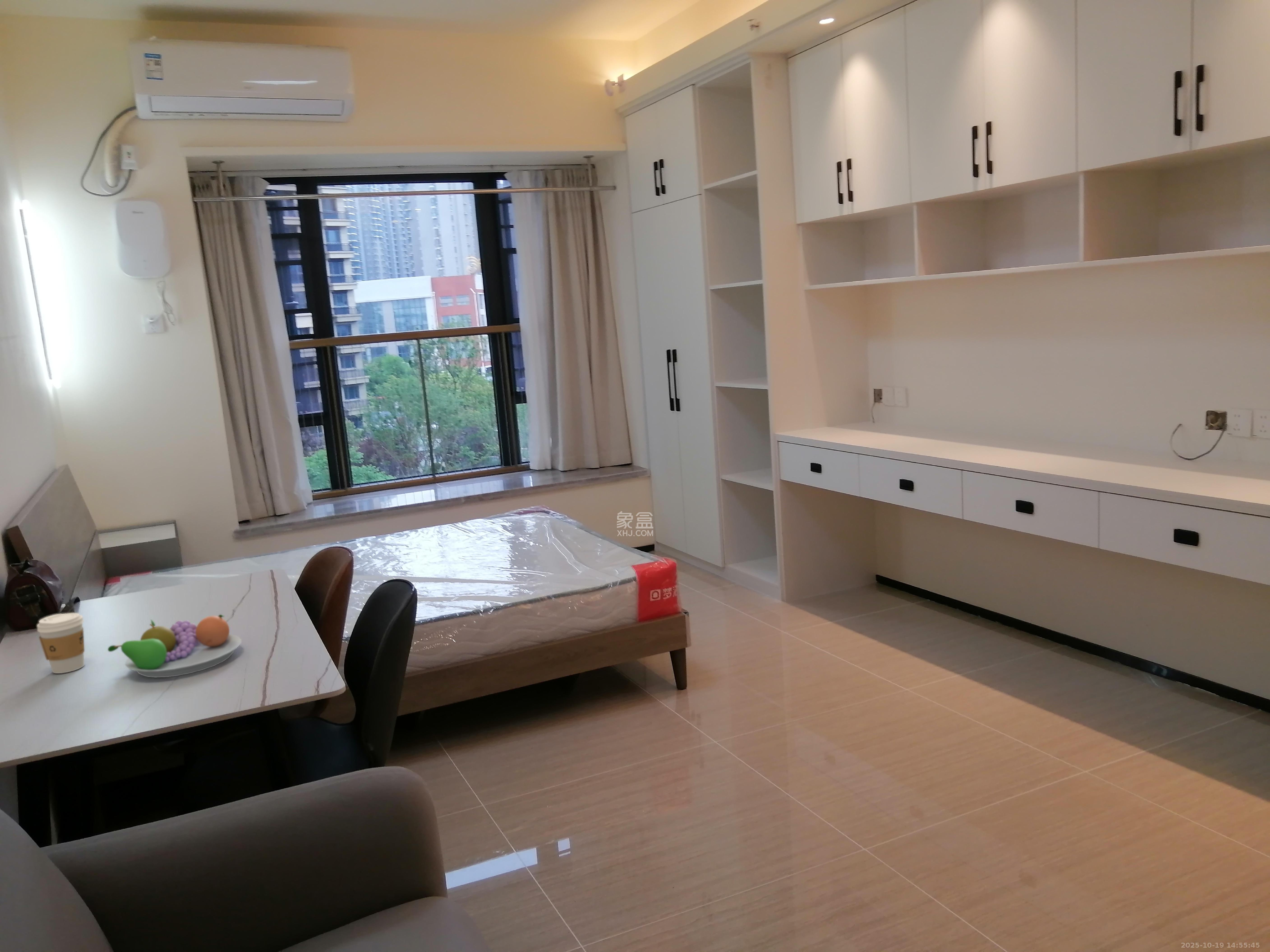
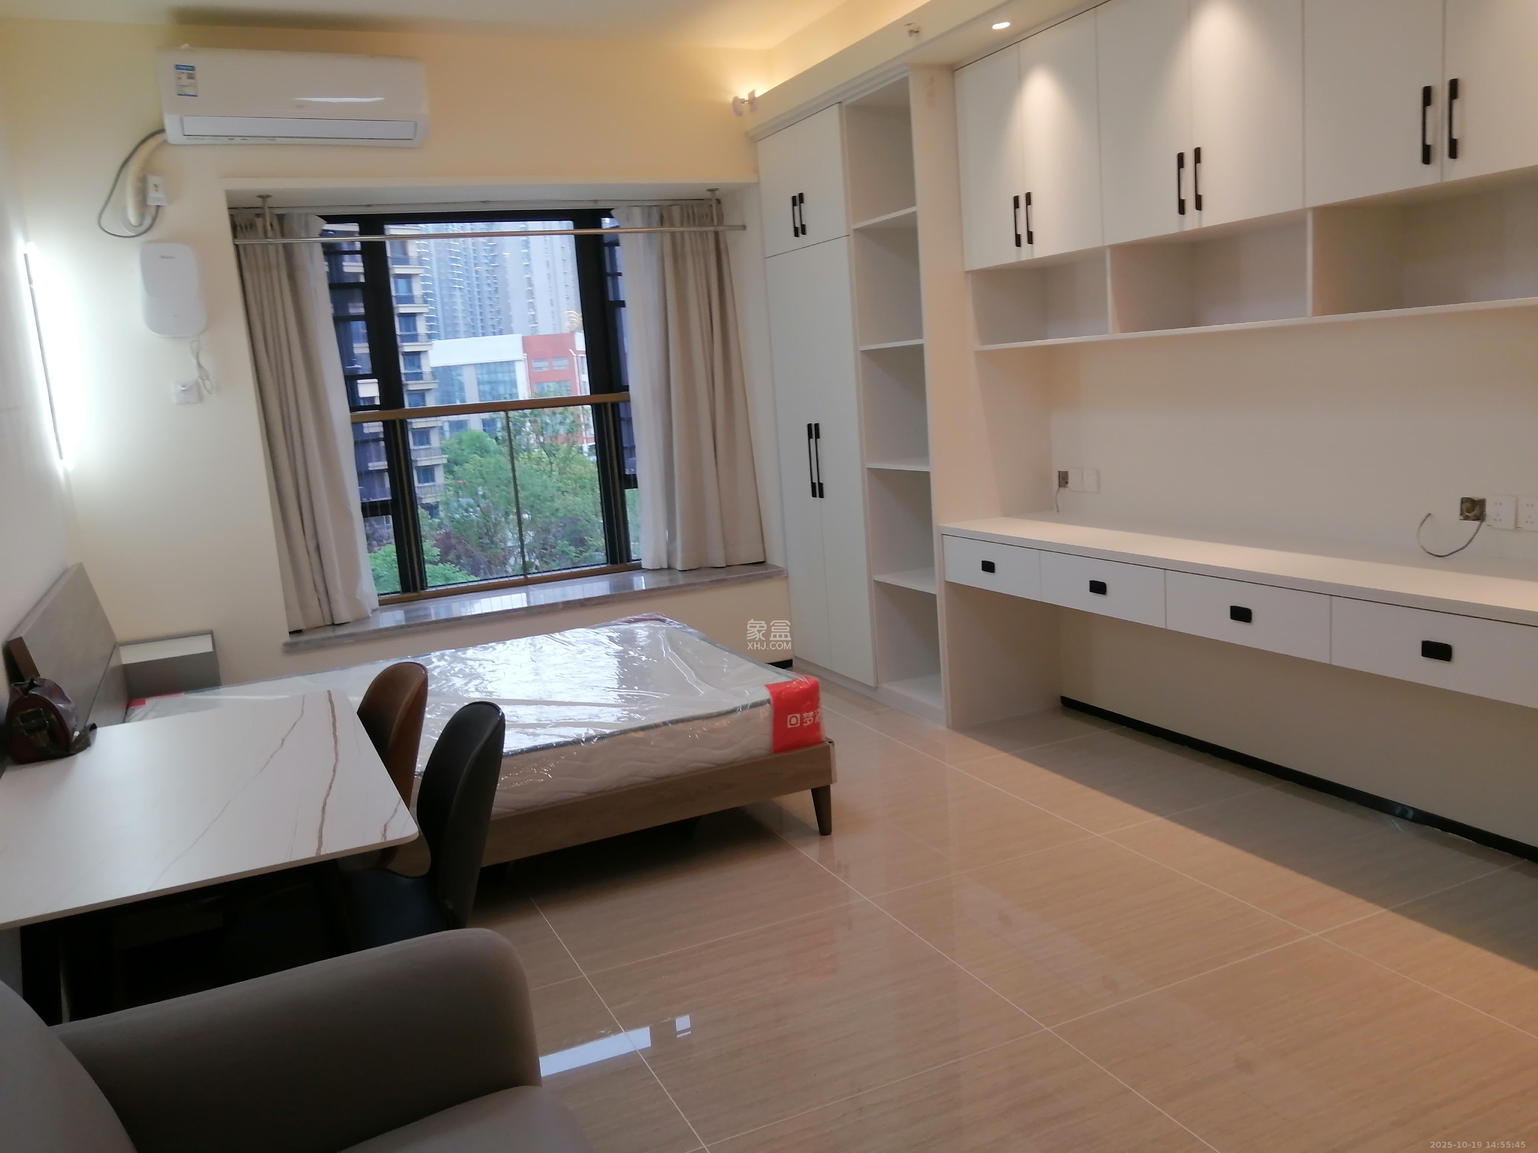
- coffee cup (64, 642)
- fruit bowl (178, 642)
